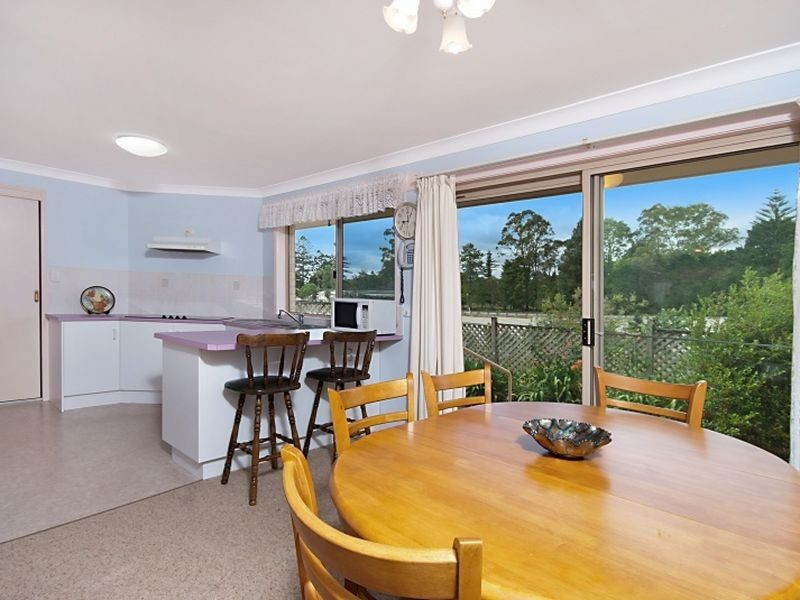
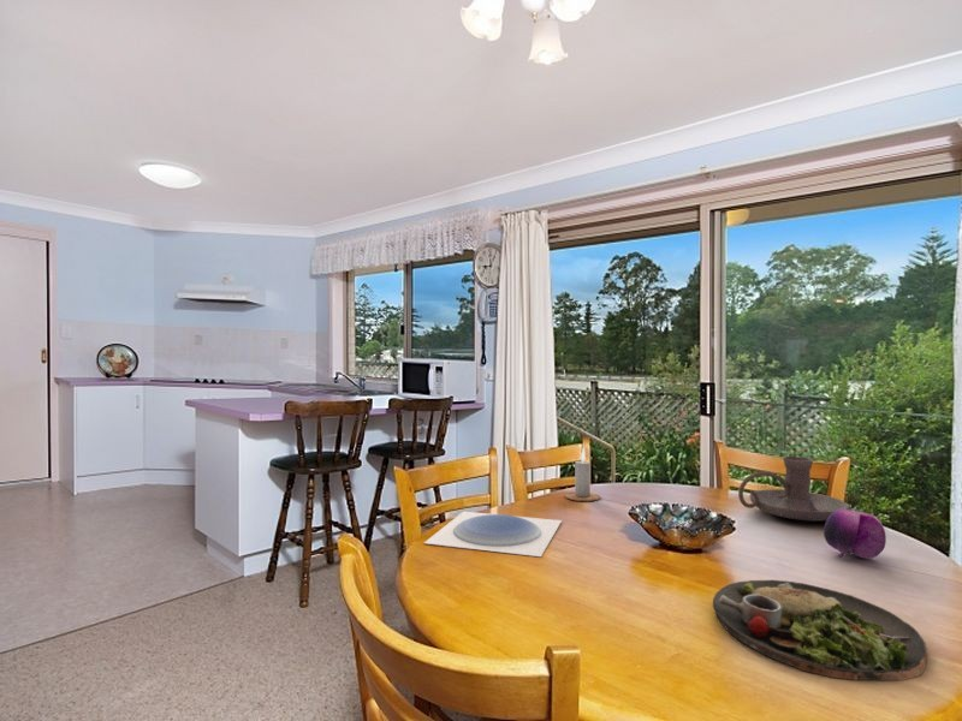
+ candle holder (788, 487)
+ dinner plate (810, 608)
+ plate (497, 525)
+ candle (582, 471)
+ fruit (853, 532)
